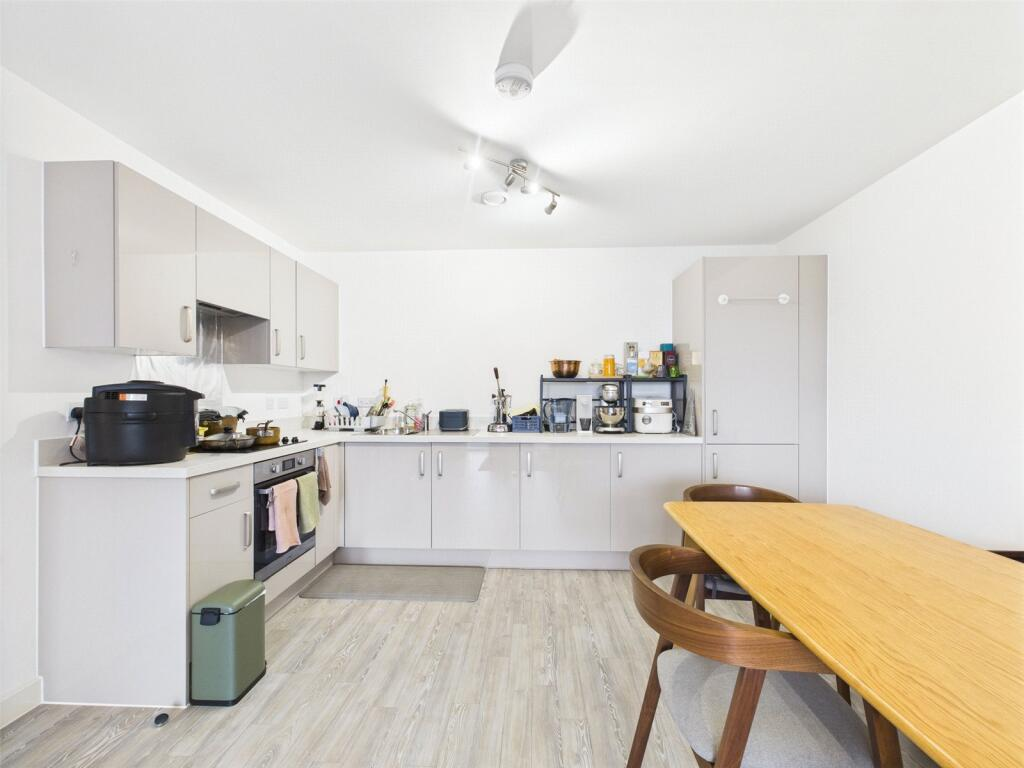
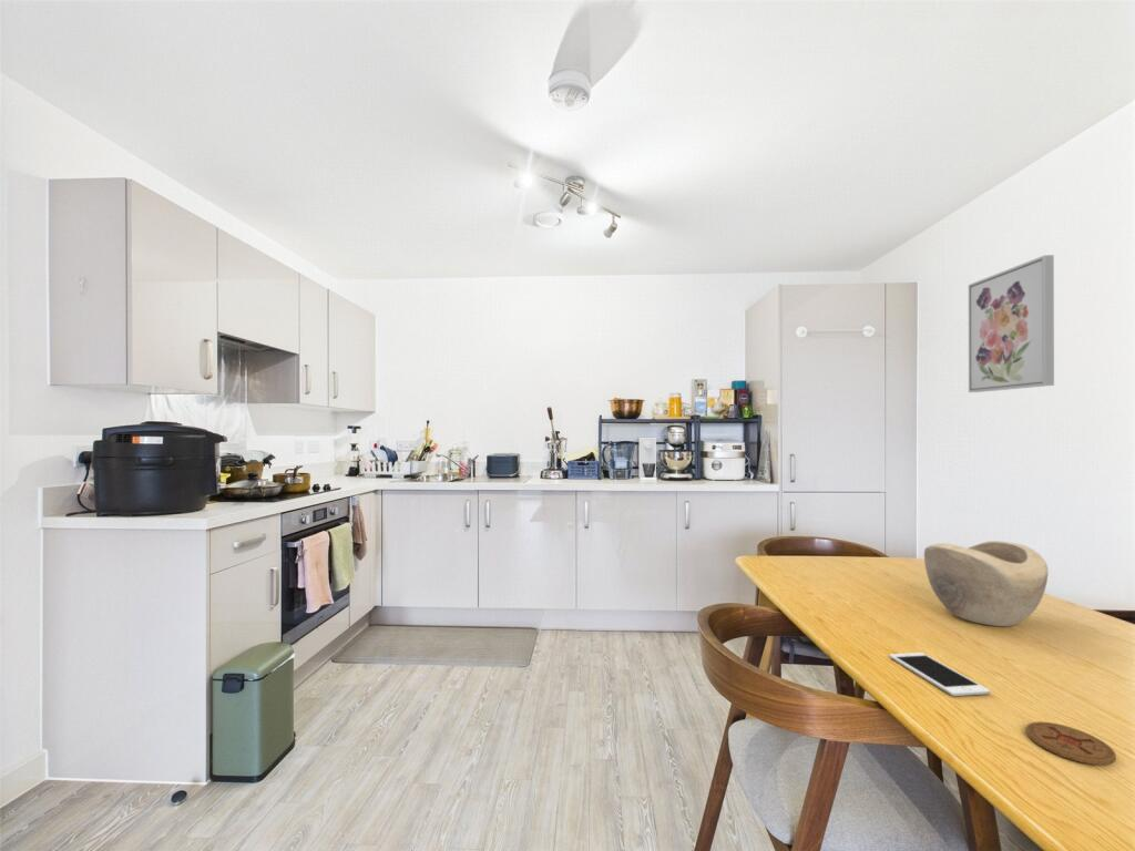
+ decorative bowl (982, 580)
+ coaster (1068, 741)
+ cell phone (935, 671)
+ wall art (1006, 330)
